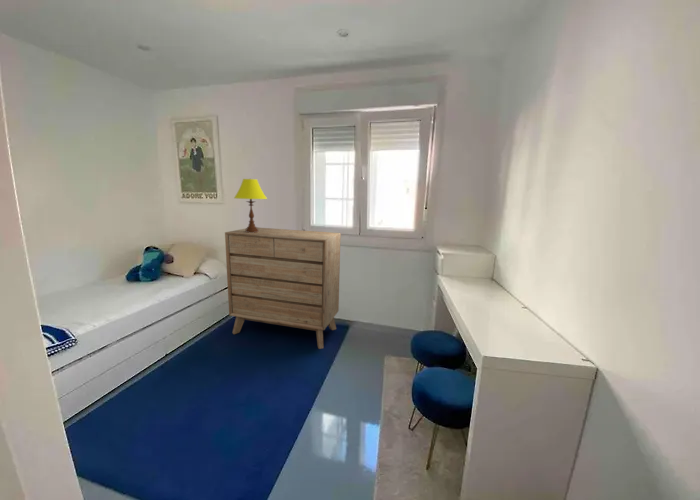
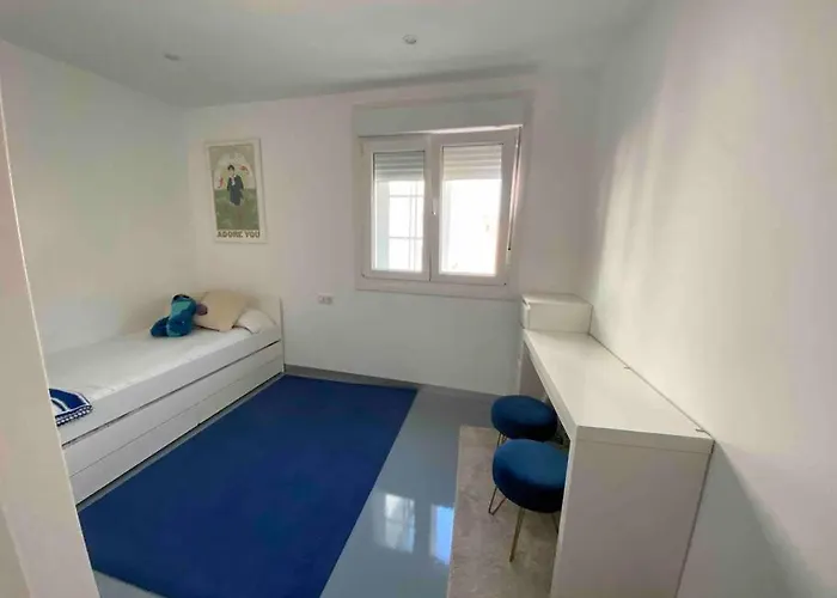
- table lamp (251, 205)
- dresser (285, 283)
